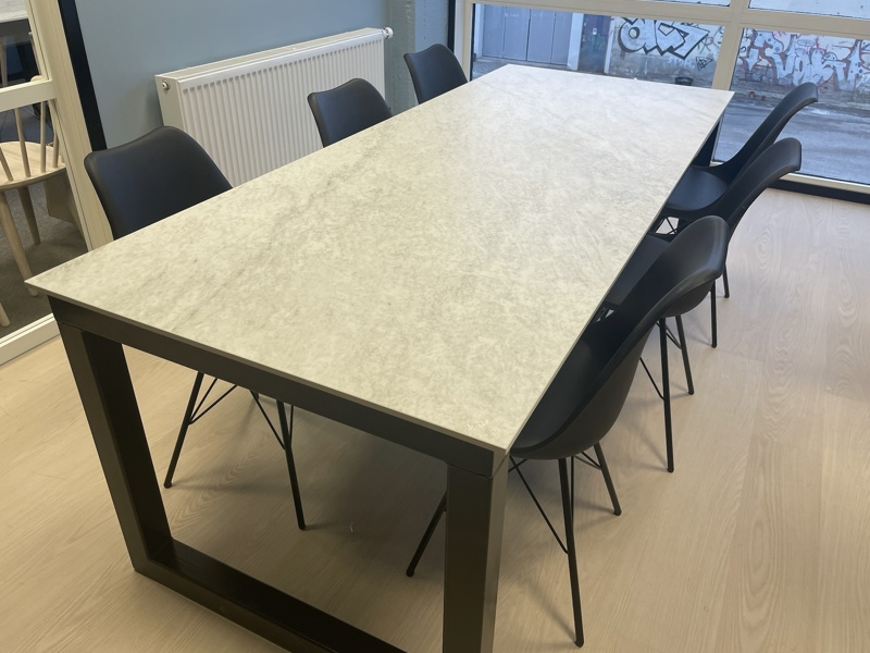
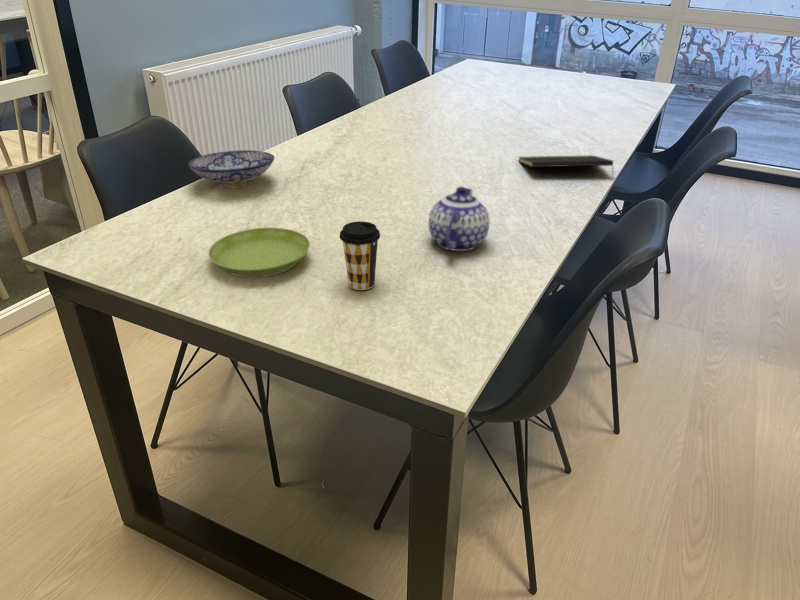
+ saucer (260, 253)
+ bowl (233, 171)
+ coffee cup (360, 256)
+ teapot (458, 216)
+ notepad (563, 161)
